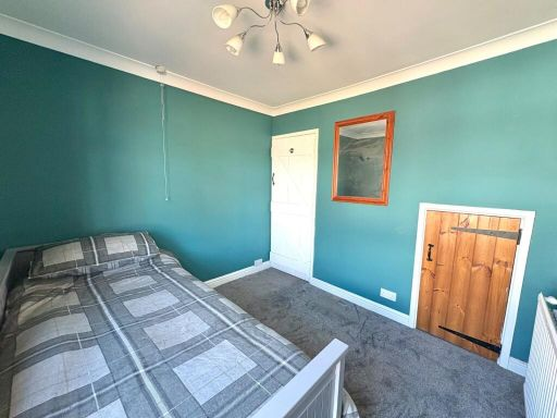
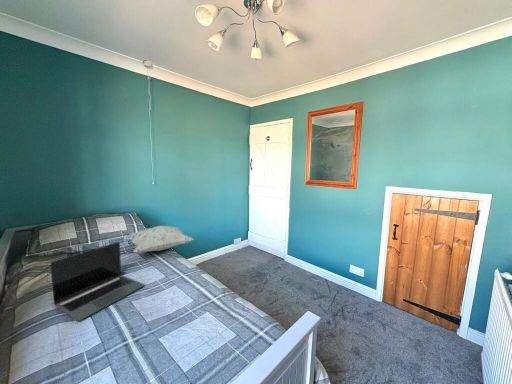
+ decorative pillow (160, 237)
+ laptop (102, 275)
